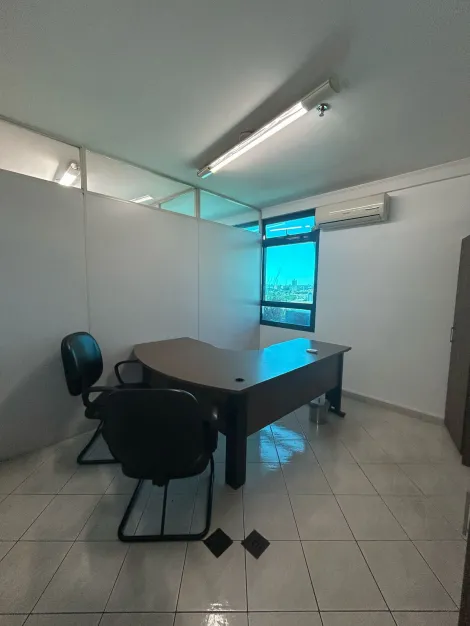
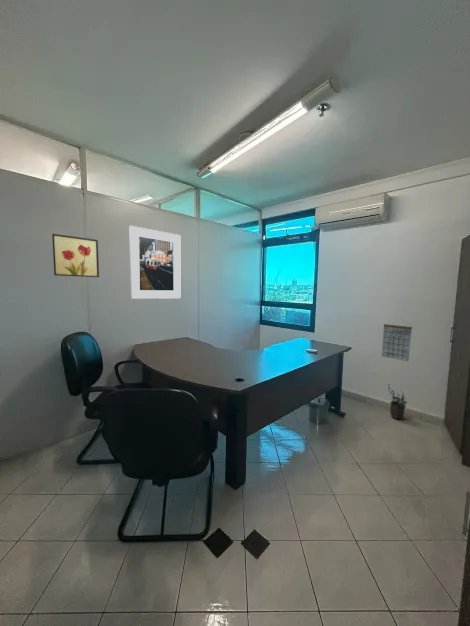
+ wall art (76, 256)
+ calendar (396, 338)
+ potted plant (397, 402)
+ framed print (157, 265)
